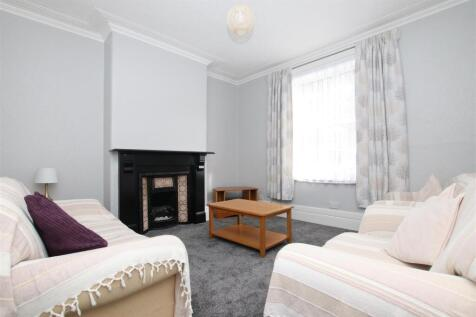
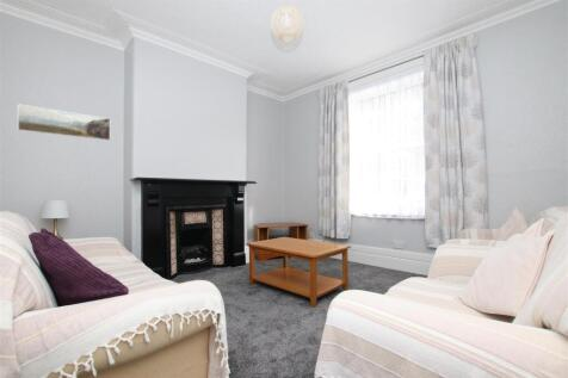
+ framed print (68, 124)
